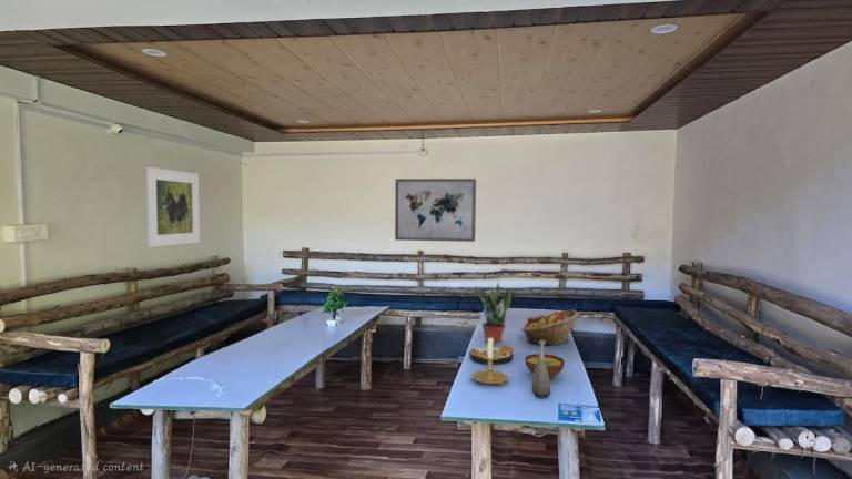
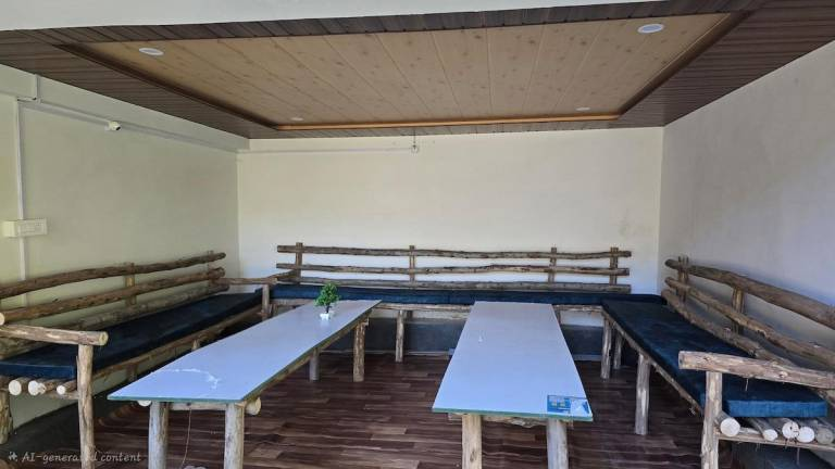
- plate (493, 353)
- fruit basket (549, 325)
- potted plant (489, 309)
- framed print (174, 207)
- wall art (435, 210)
- bowl (547, 368)
- bottle (541, 368)
- candle holder (489, 358)
